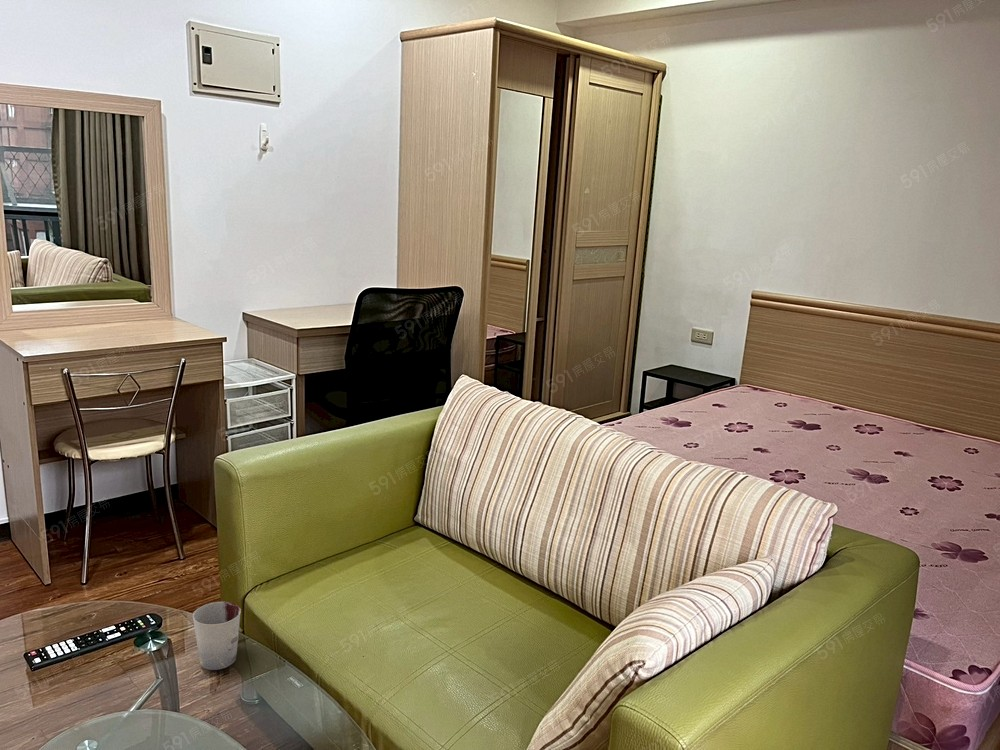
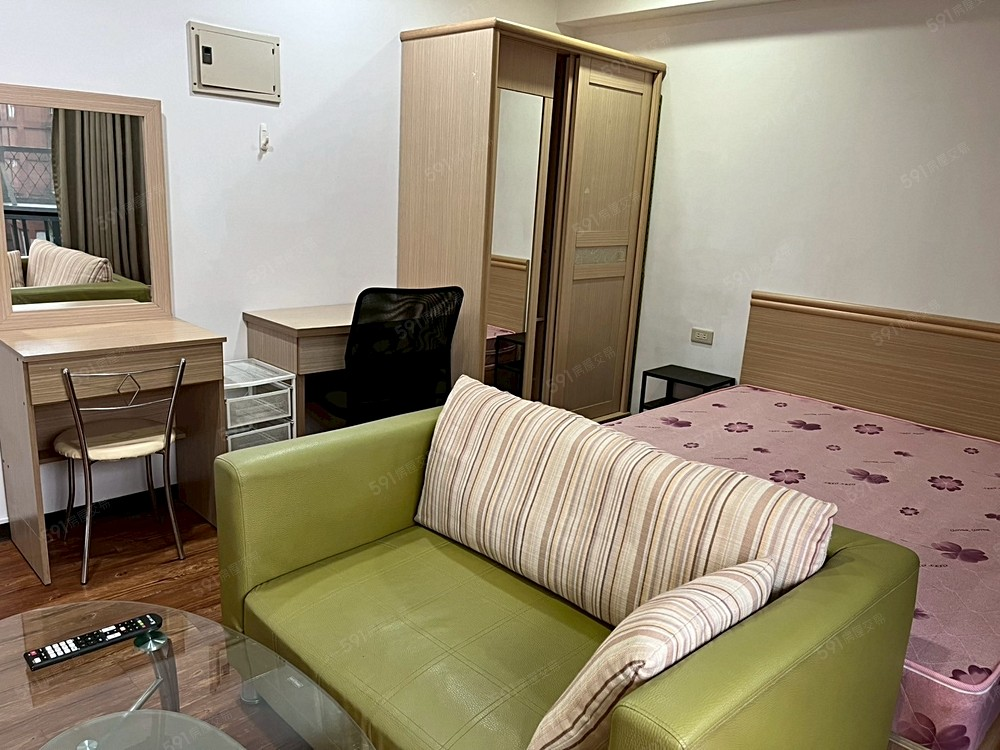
- cup (220, 632)
